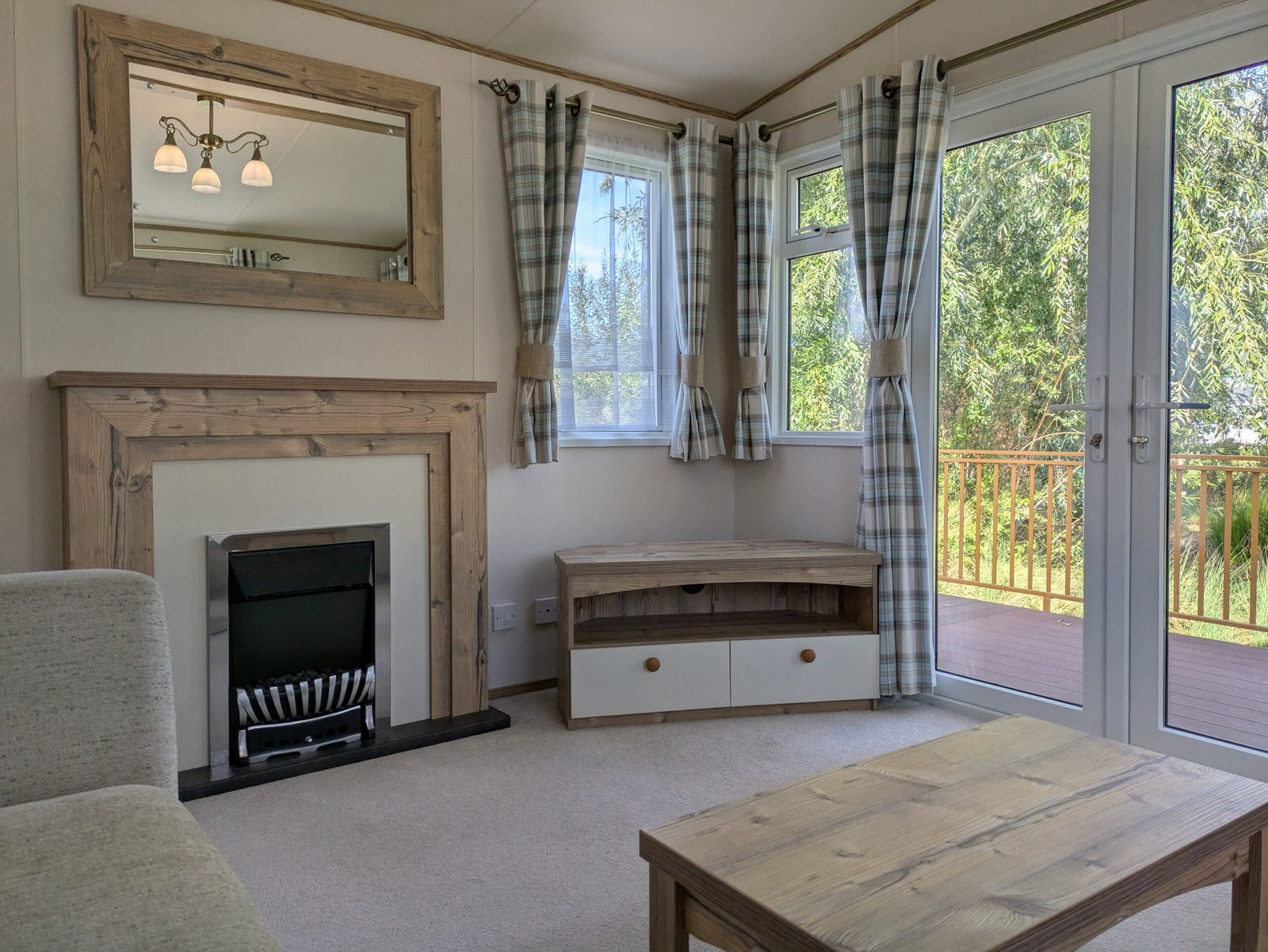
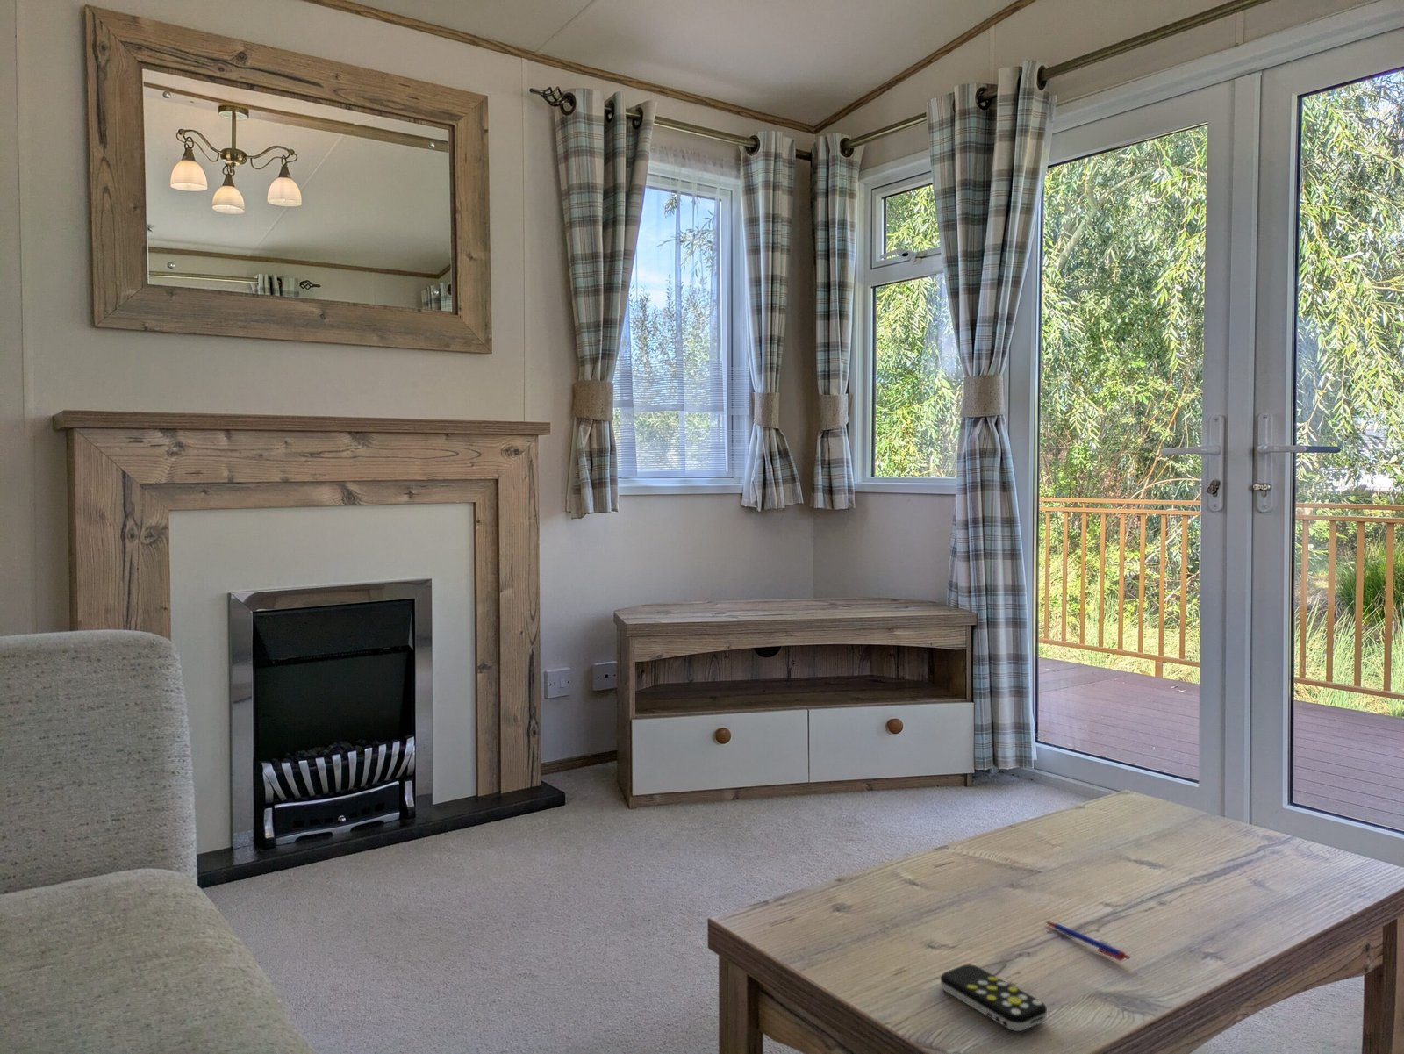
+ remote control (992, 995)
+ pen (1085, 938)
